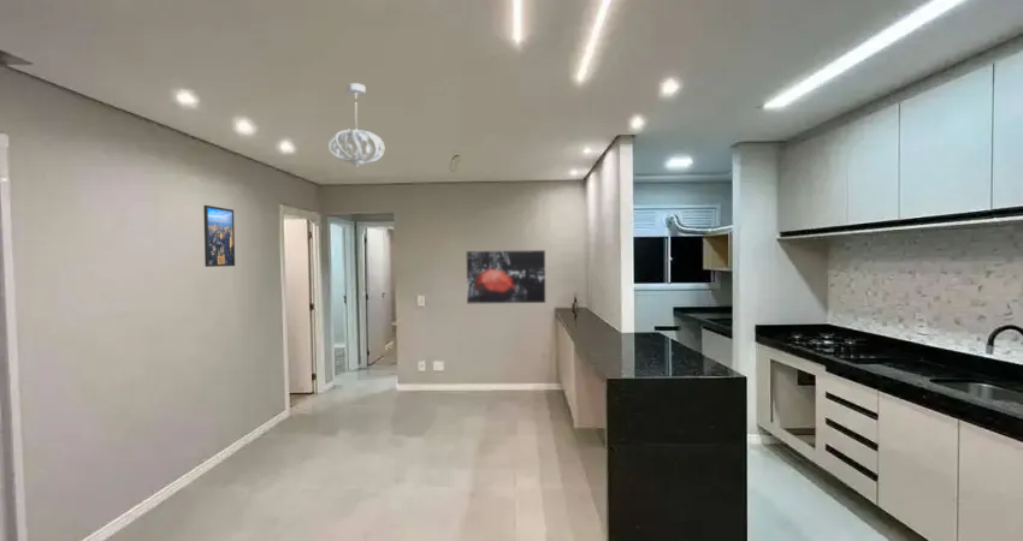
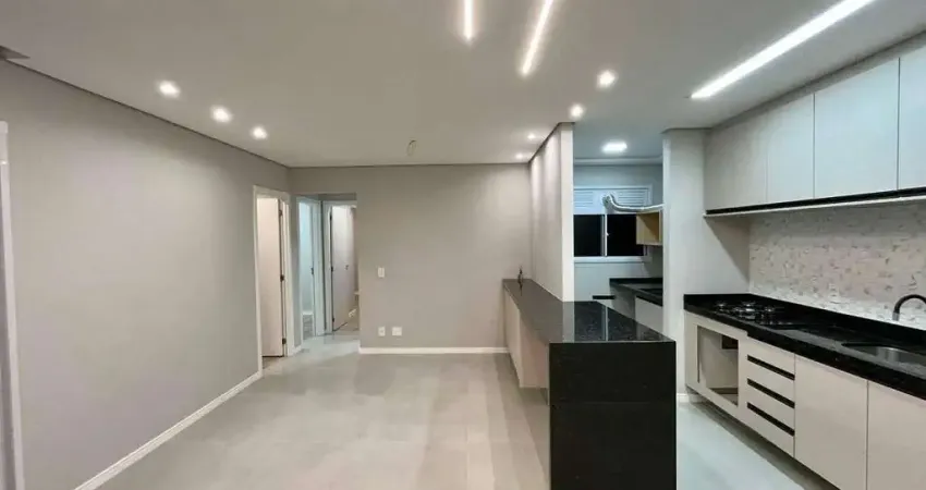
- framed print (219, 237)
- wall art (505, 277)
- pendant light (356, 126)
